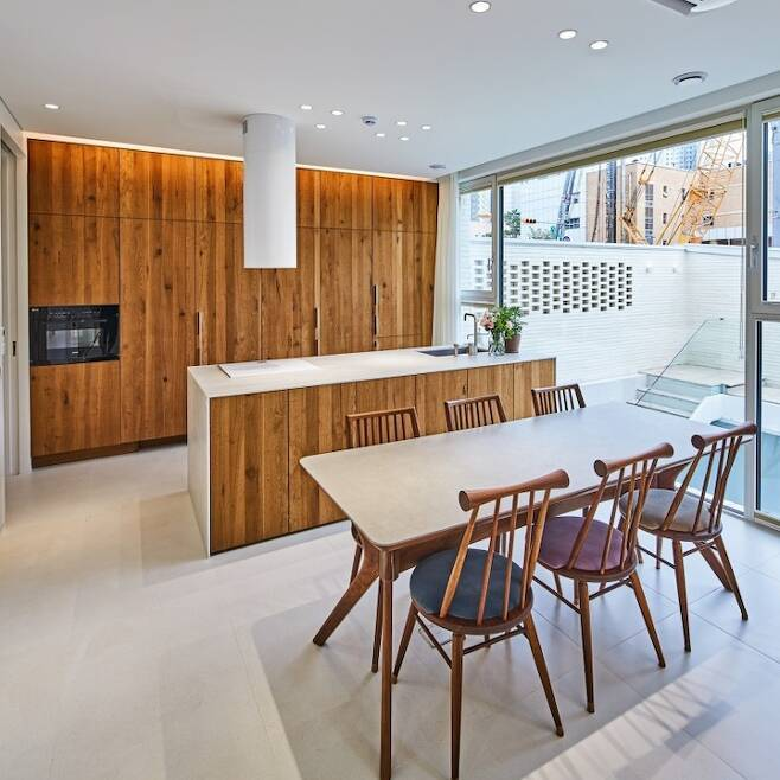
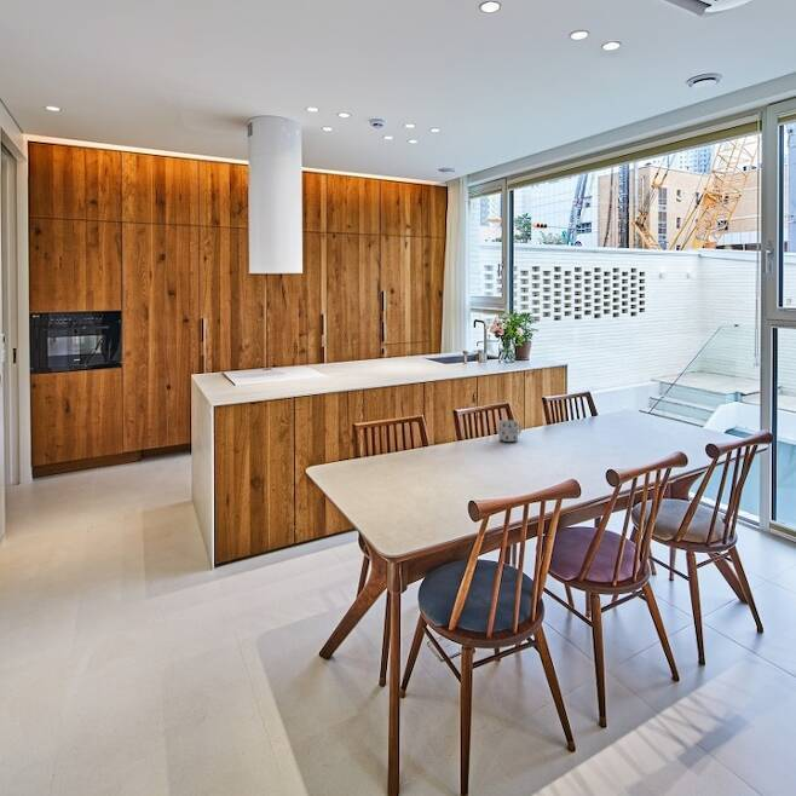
+ mug (511, 429)
